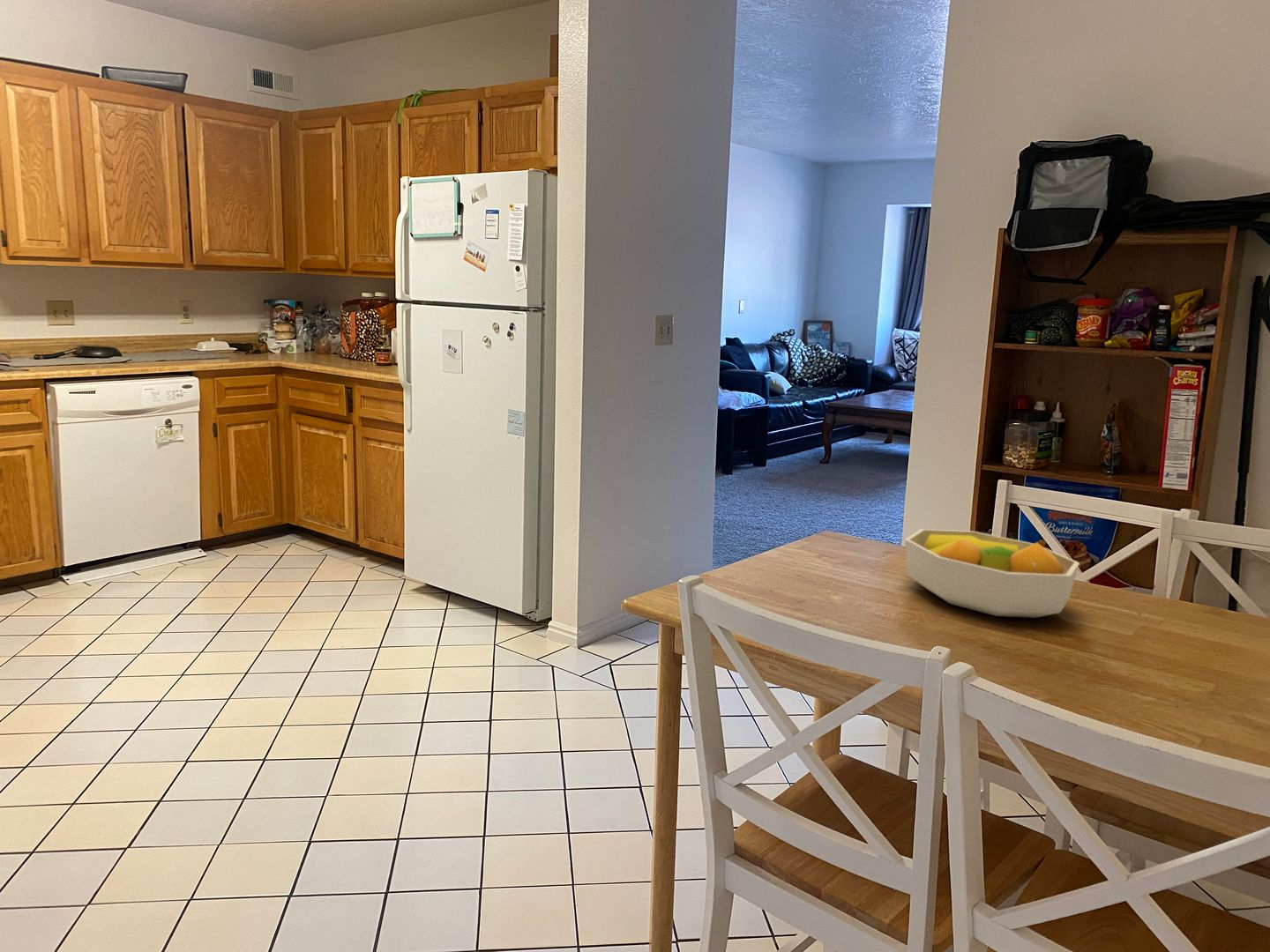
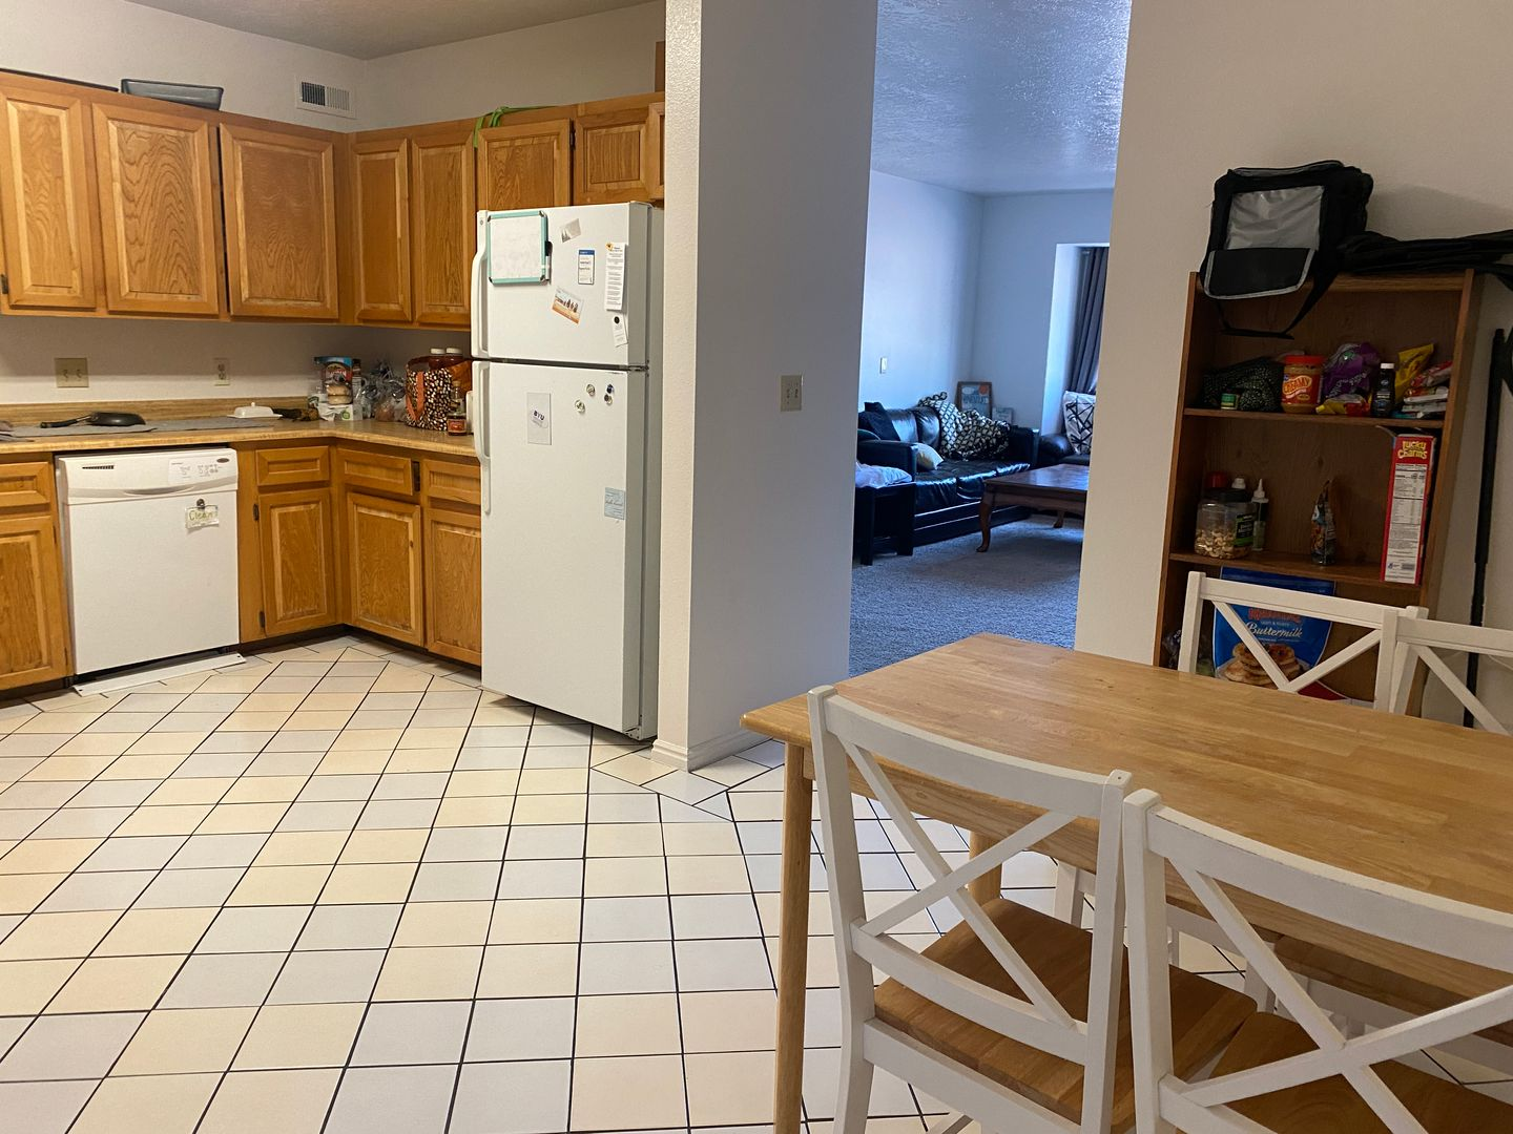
- fruit bowl (987, 563)
